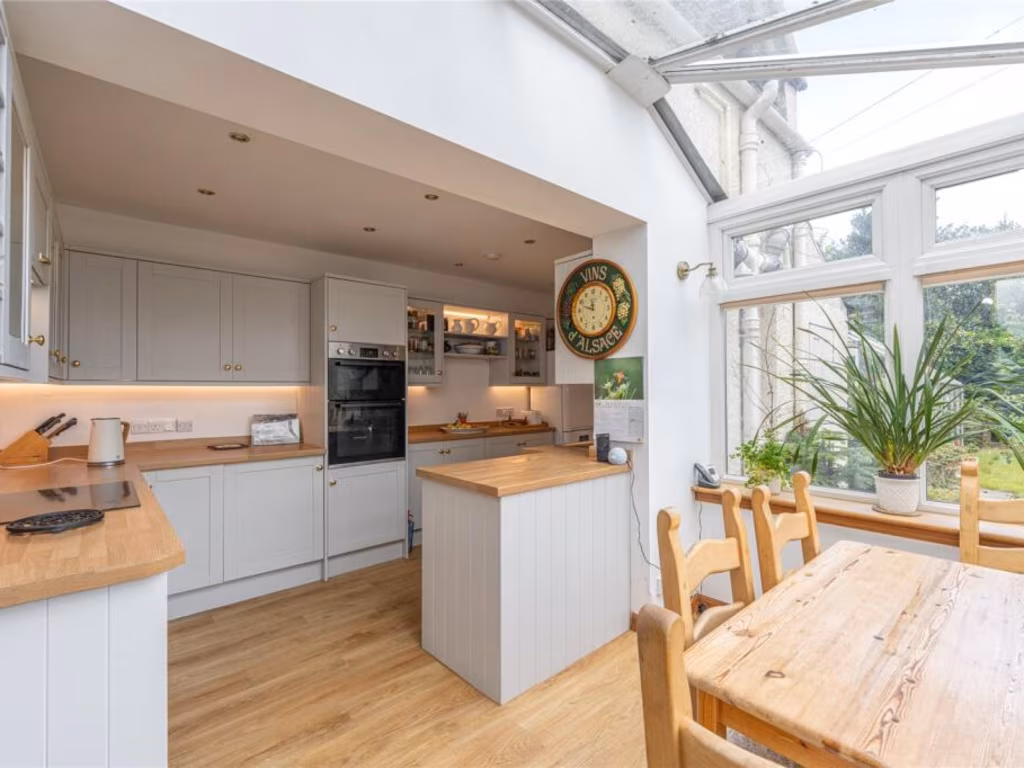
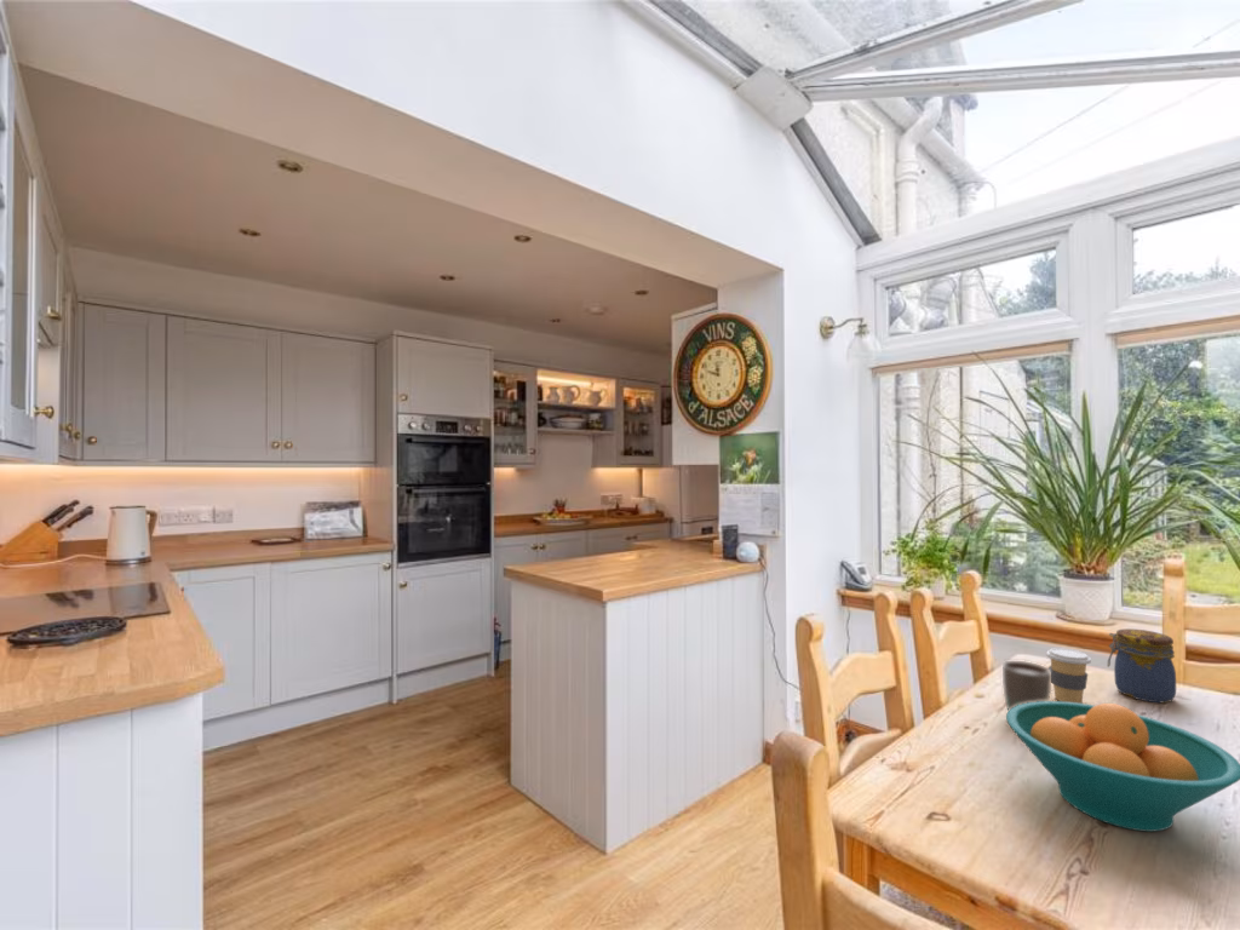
+ jar (1141, 662)
+ coffee cup (1068, 676)
+ mug (1028, 691)
+ fruit bowl (1113, 756)
